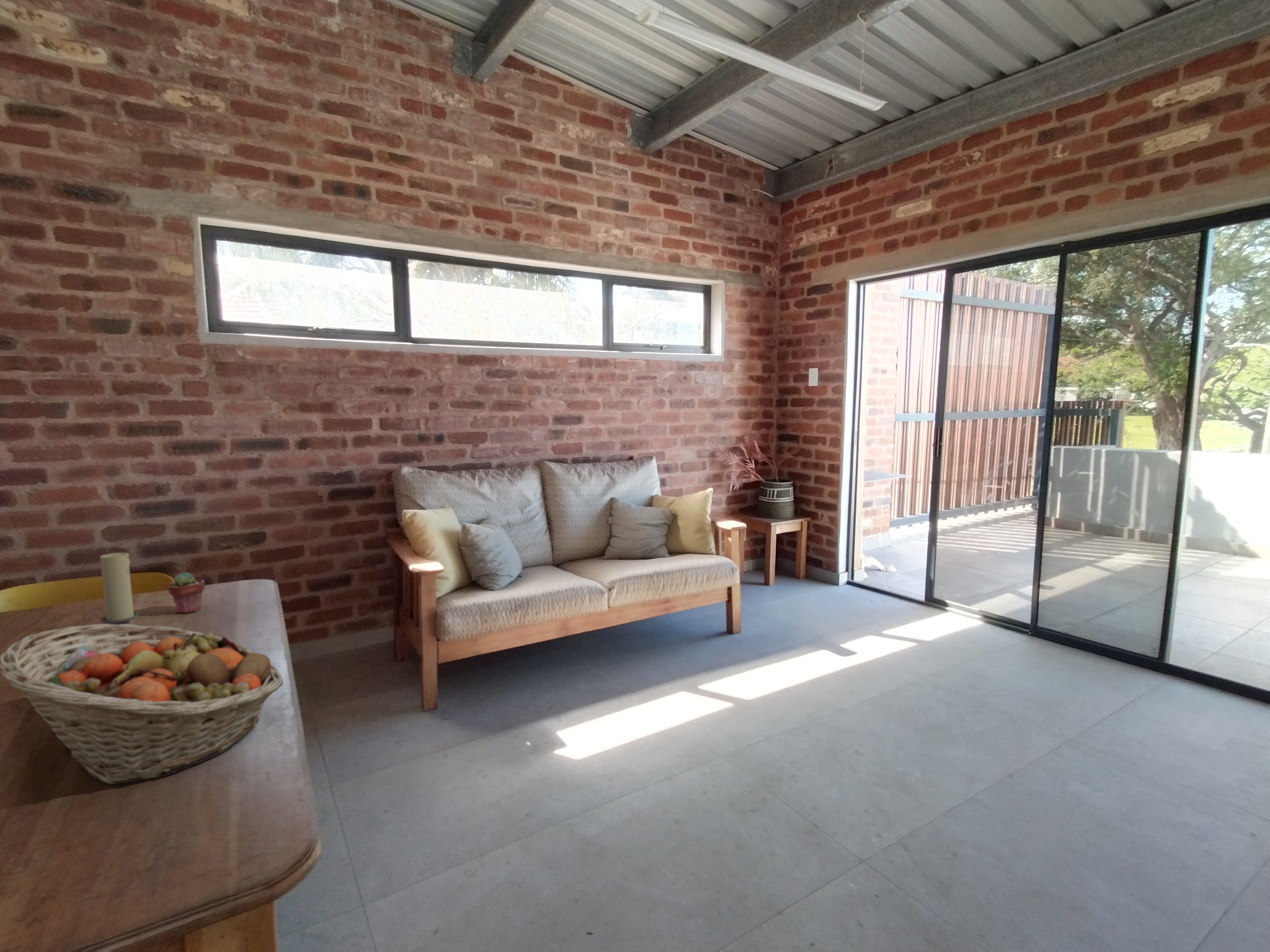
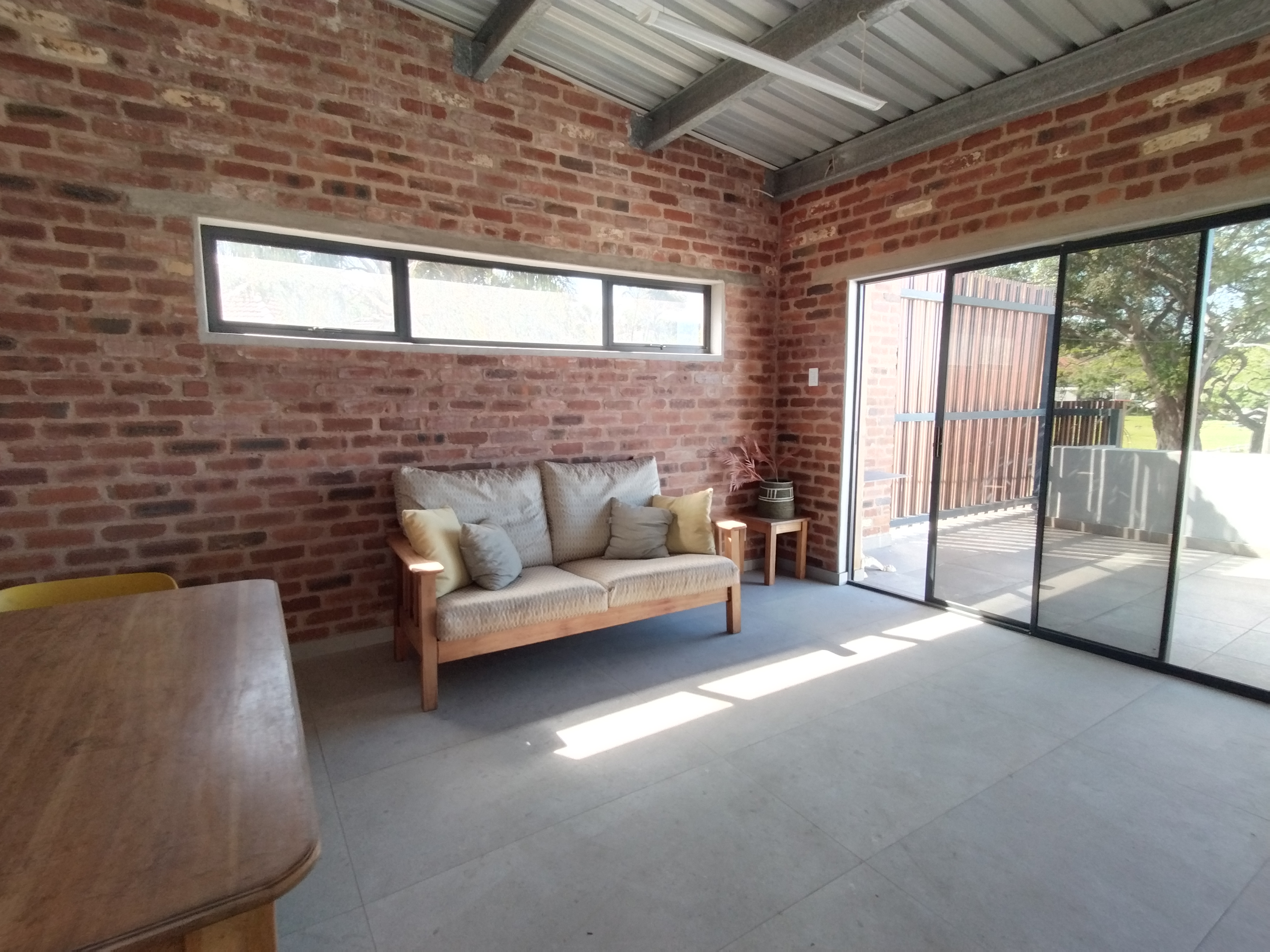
- fruit basket (155, 682)
- potted succulent (187, 591)
- candle holder (128, 608)
